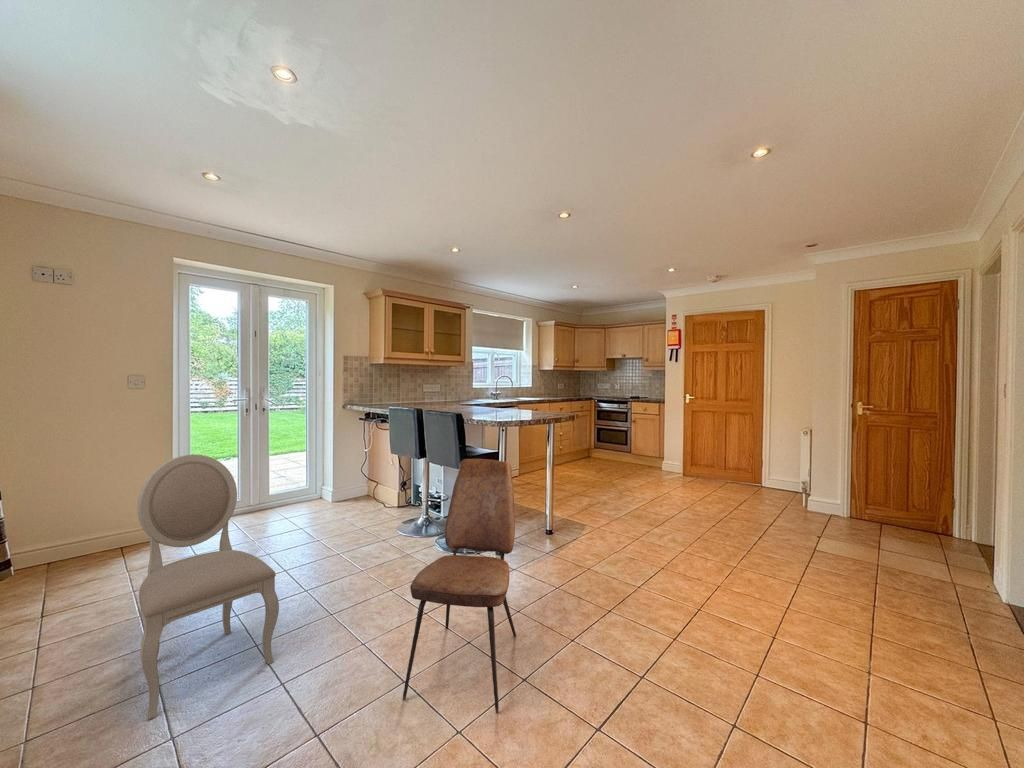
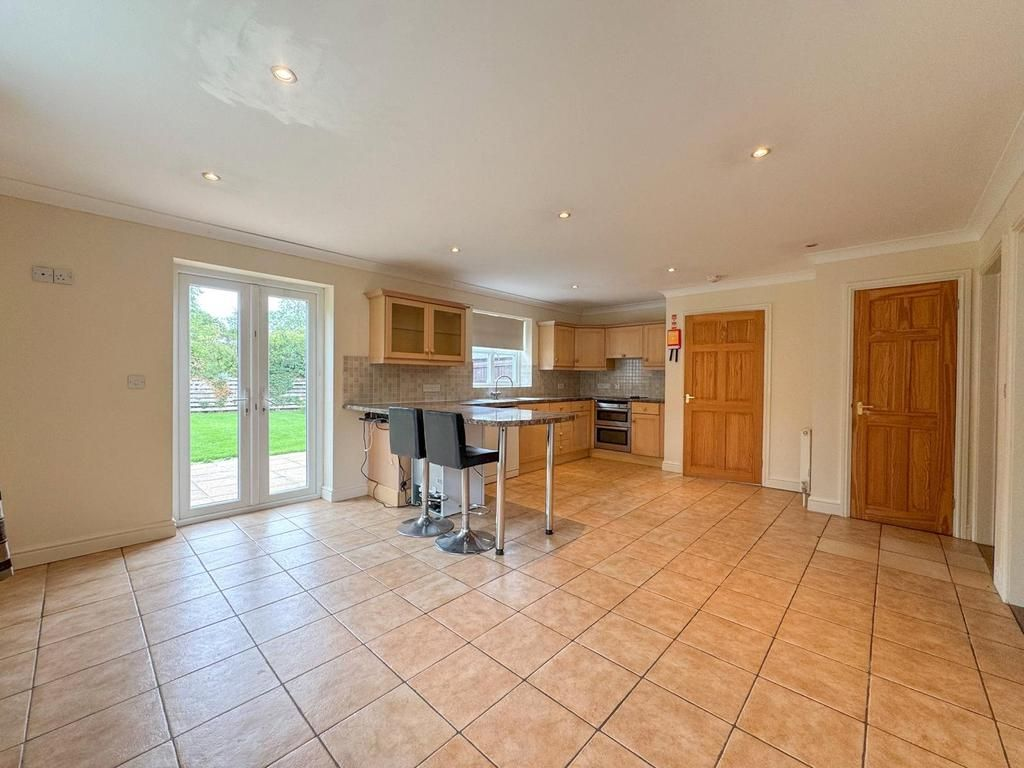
- dining chair (204, 565)
- dining chair (471, 563)
